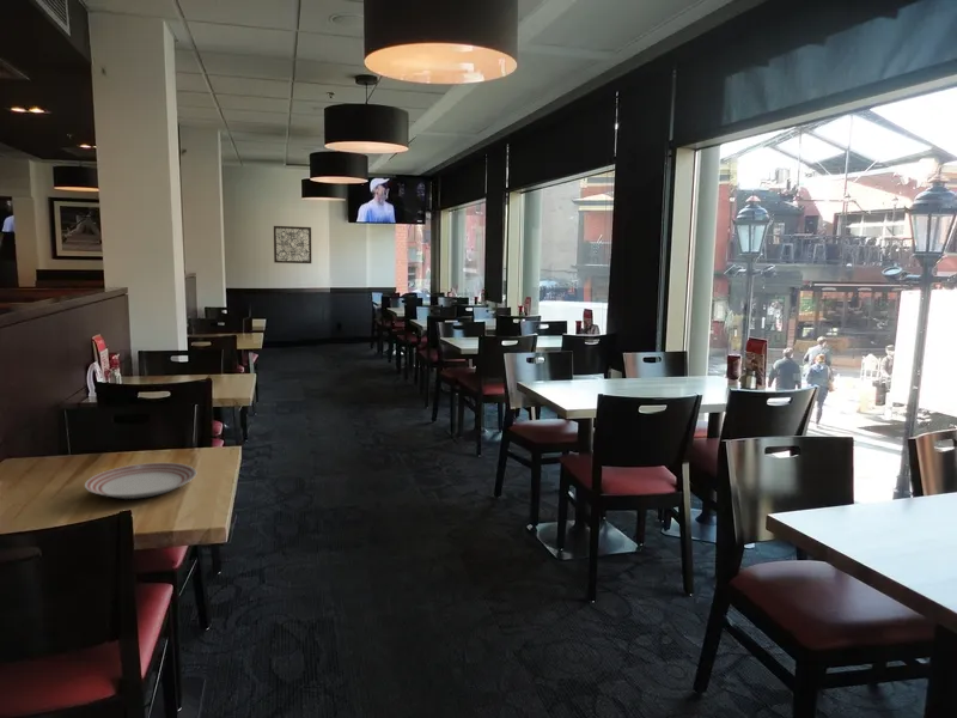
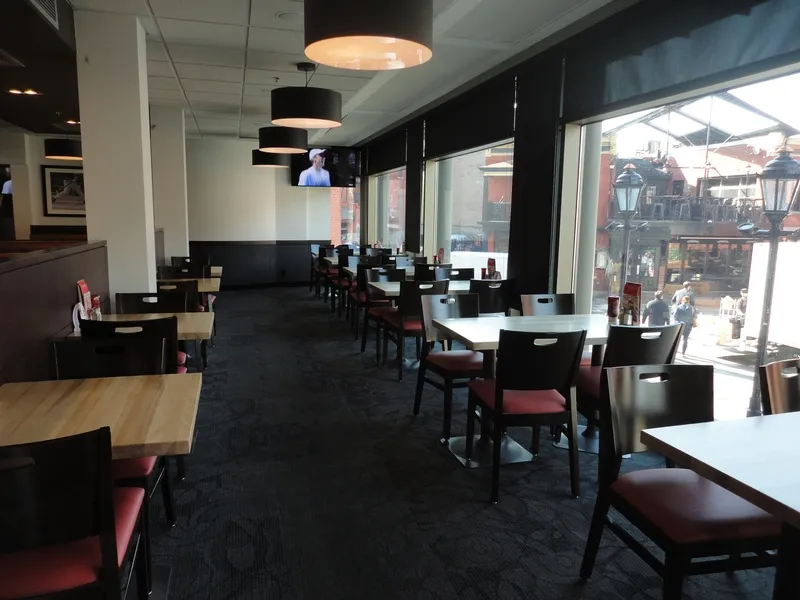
- dinner plate (142, 481)
- wall art (291, 245)
